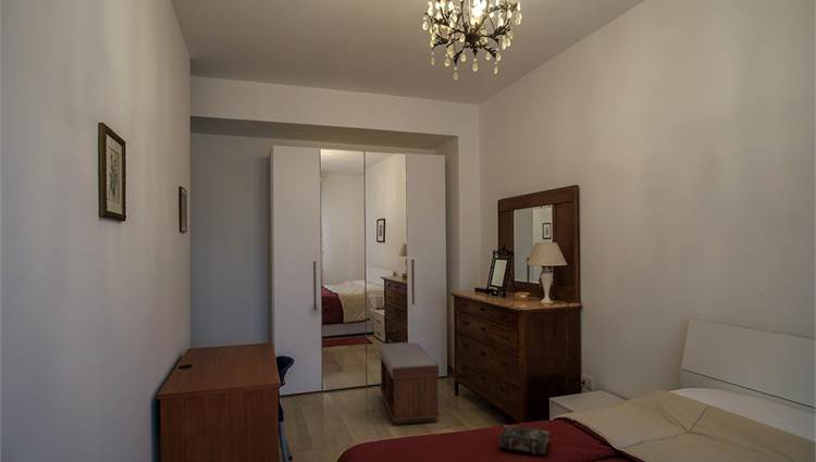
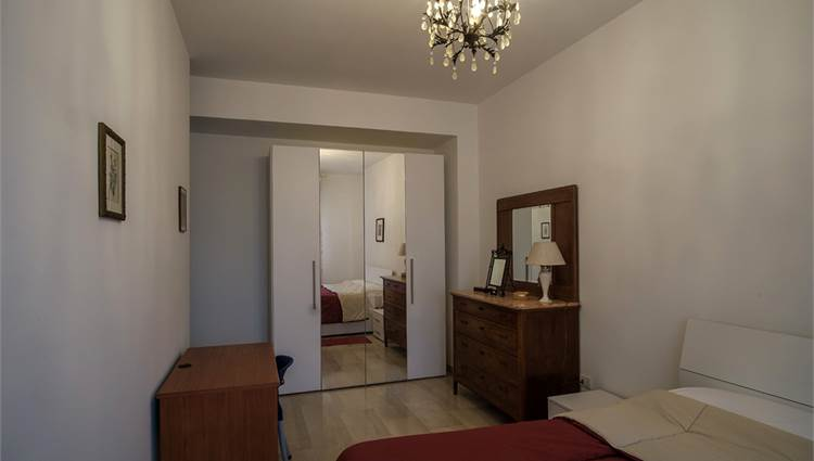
- book (523, 438)
- bench (406, 379)
